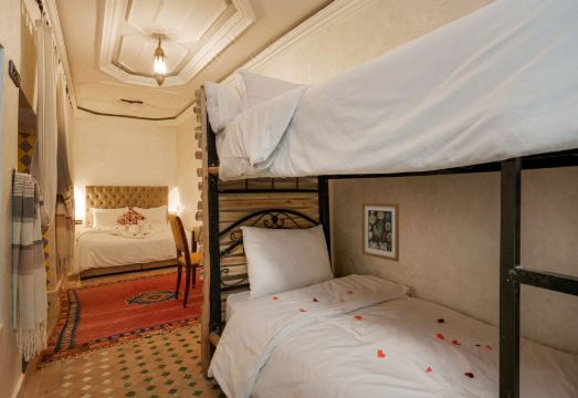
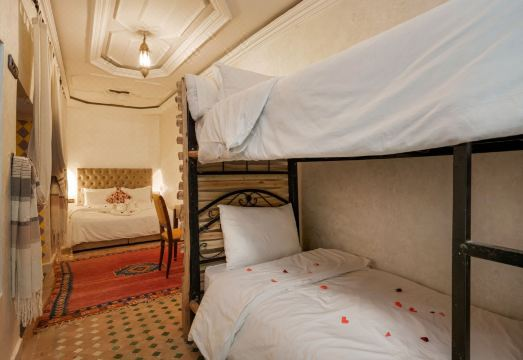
- wall art (379, 230)
